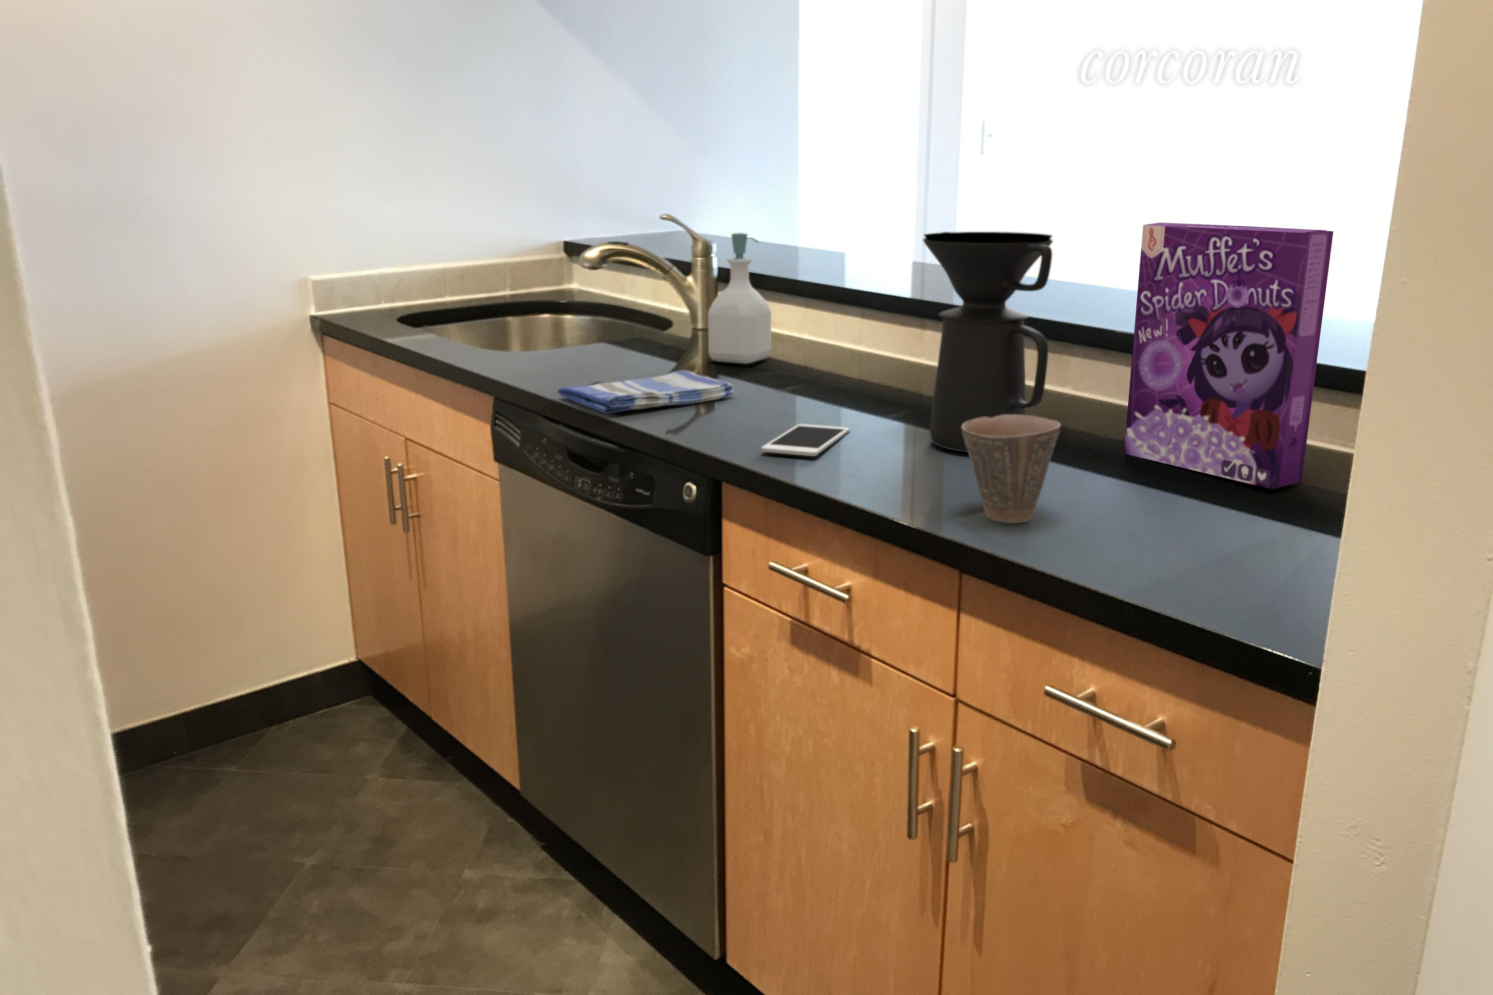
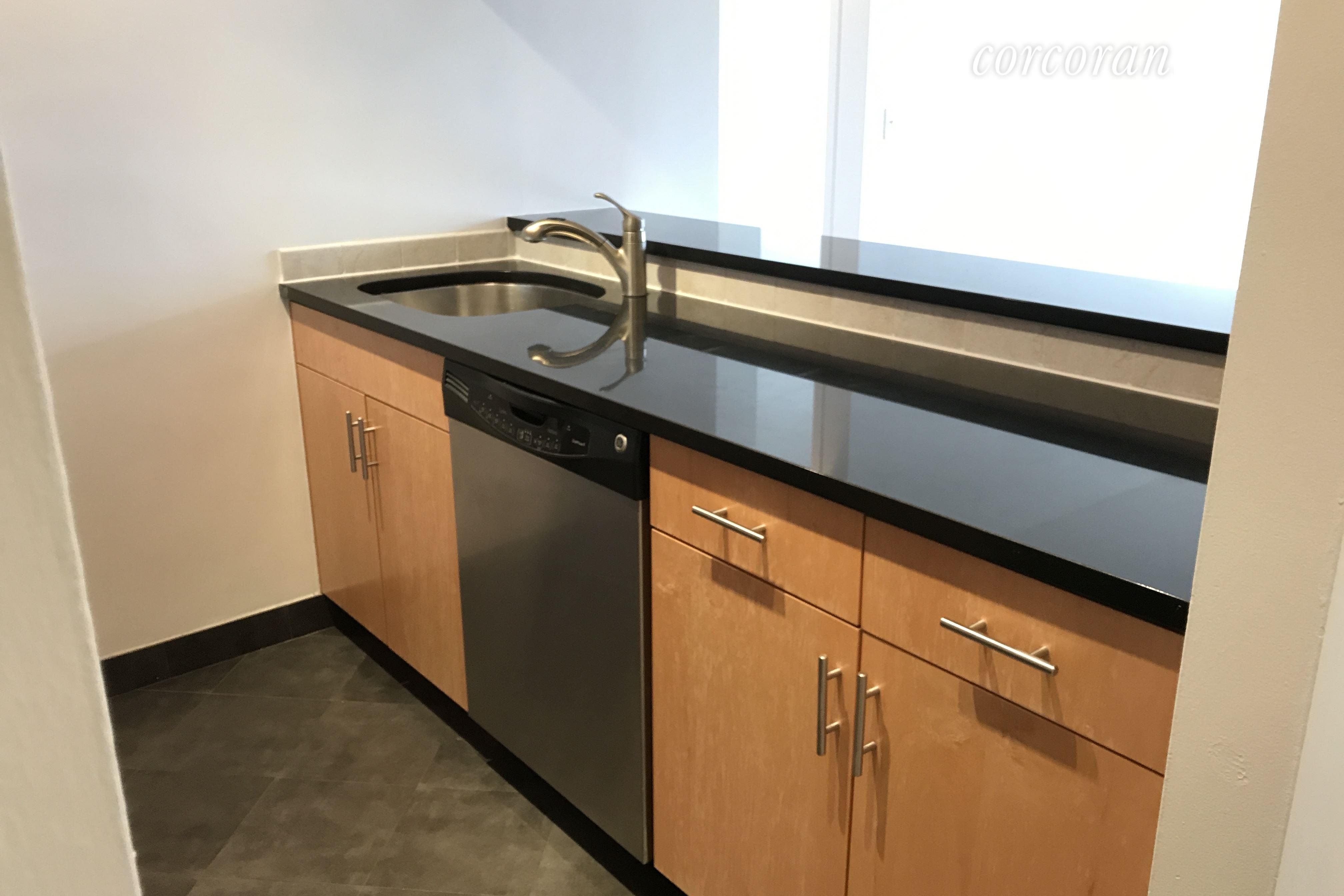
- coffee maker (982, 342)
- cup (1008, 470)
- cereal box (1221, 350)
- soap bottle (740, 298)
- cell phone (806, 439)
- dish towel (647, 390)
